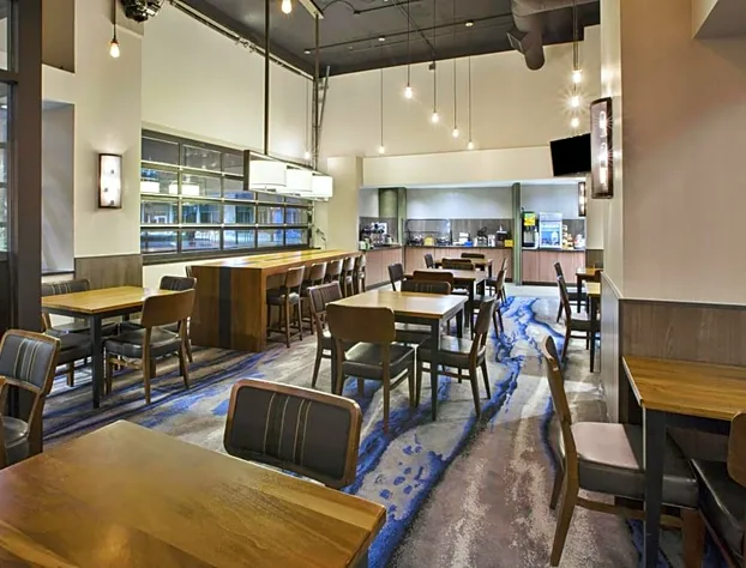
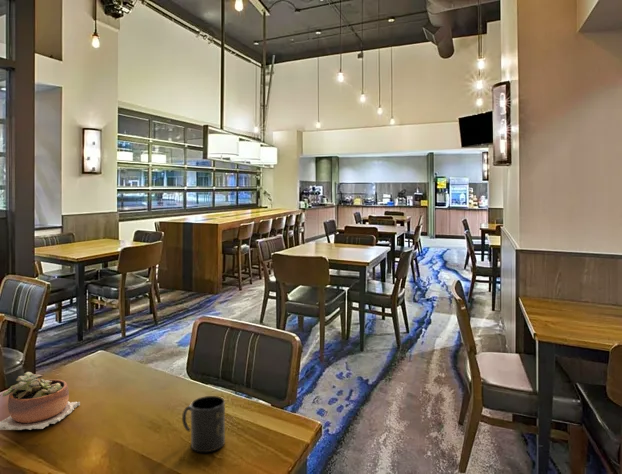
+ mug (202, 421)
+ succulent plant (39, 393)
